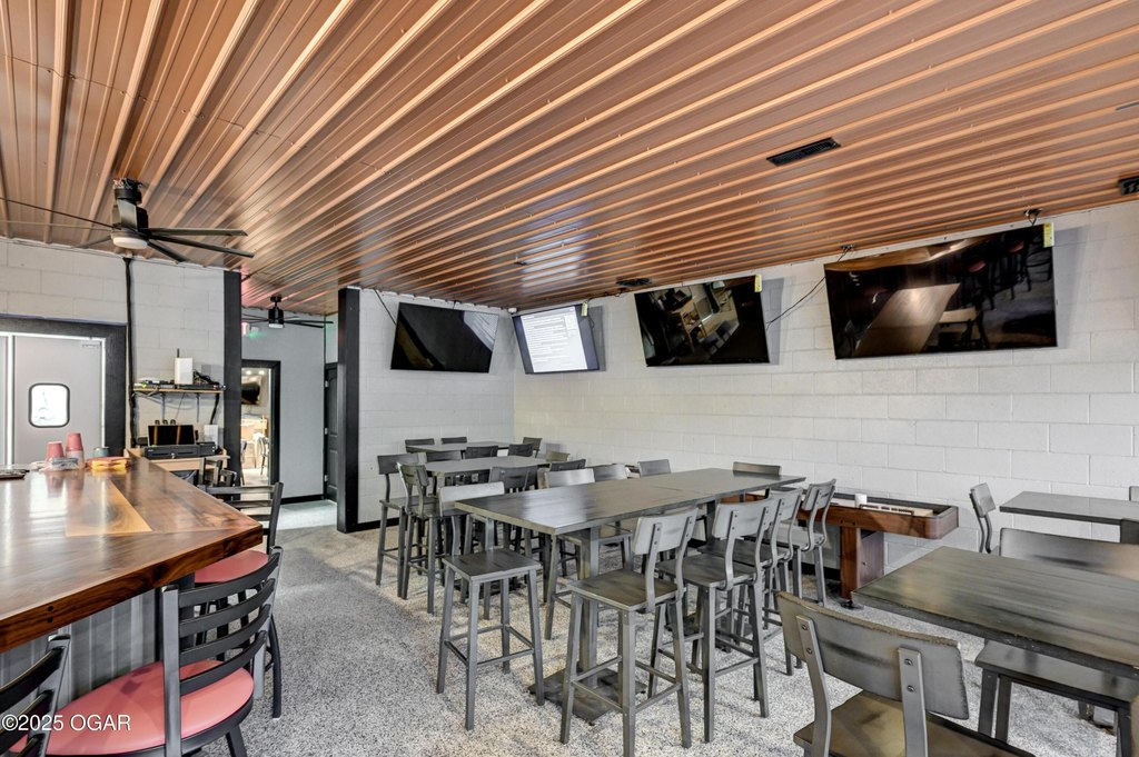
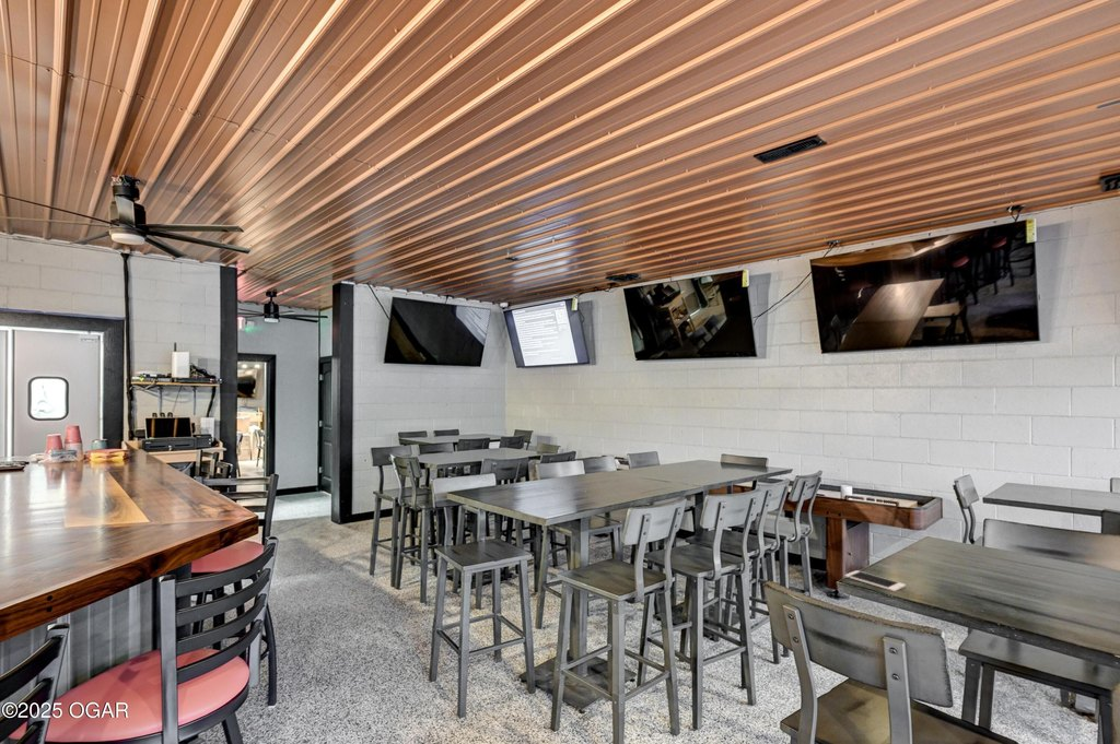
+ cell phone (874, 580)
